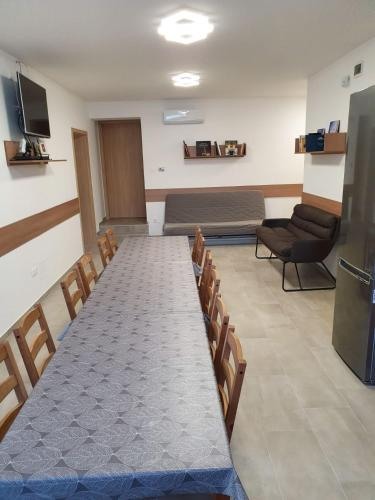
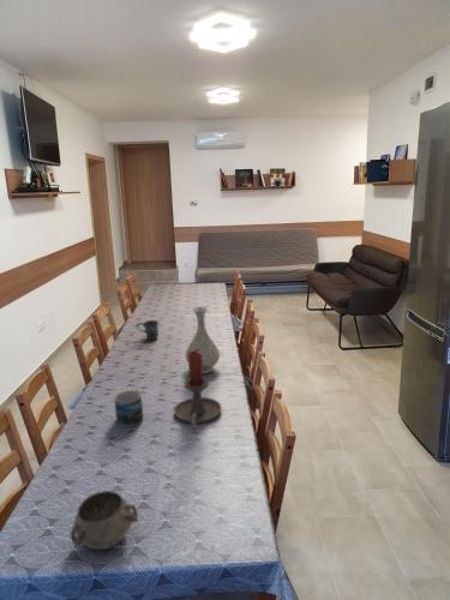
+ vase (202, 340)
+ candle holder (196, 385)
+ mug (148, 329)
+ decorative bowl (107, 518)
+ mug (131, 404)
